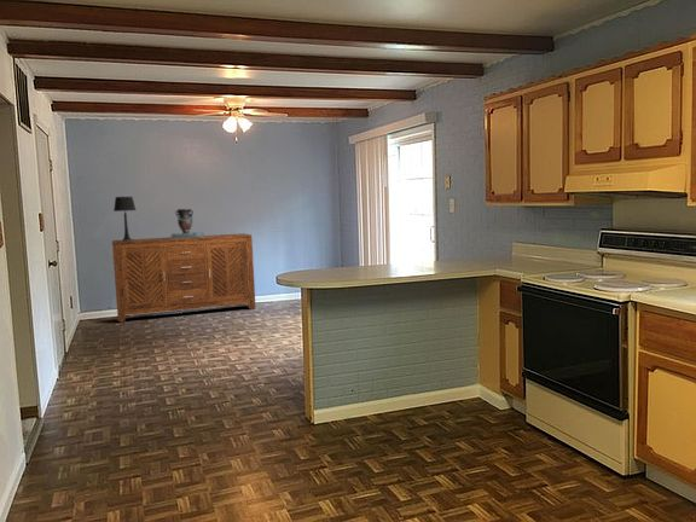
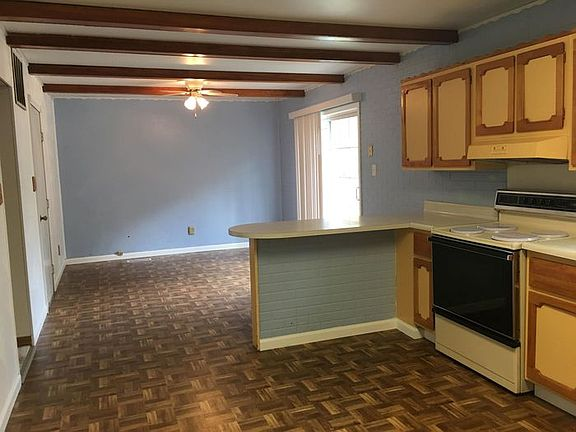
- decorative urn (187, 222)
- sideboard (185, 274)
- table lamp (124, 219)
